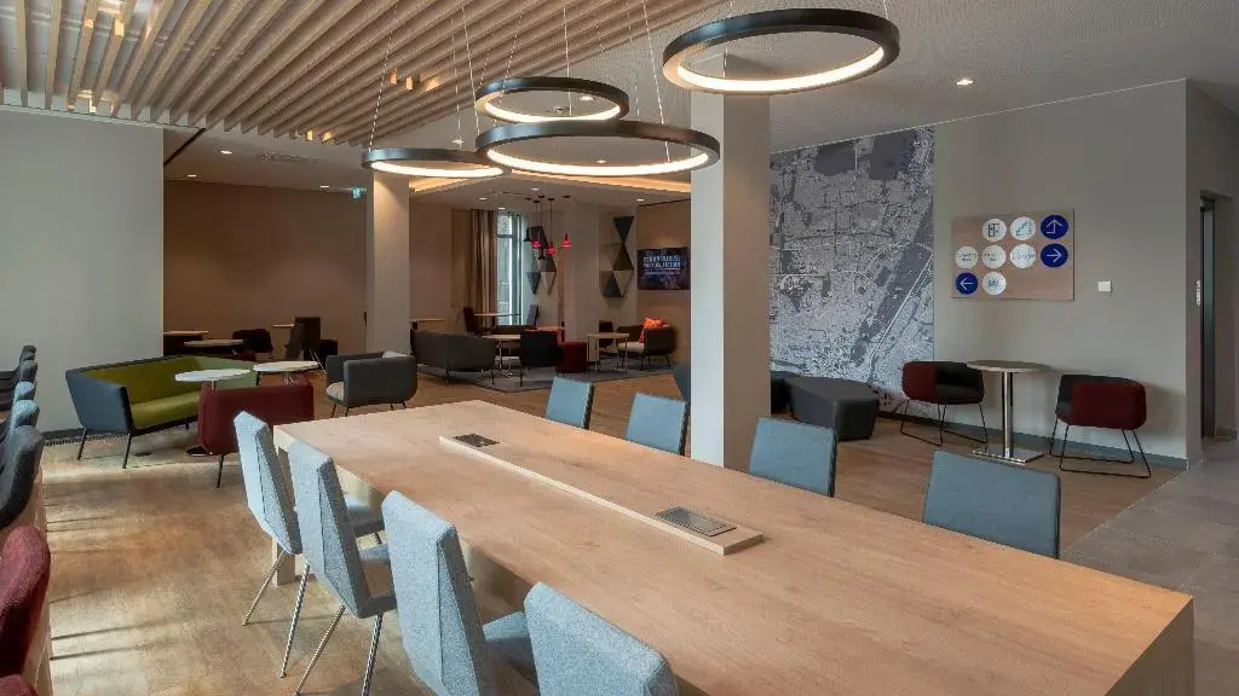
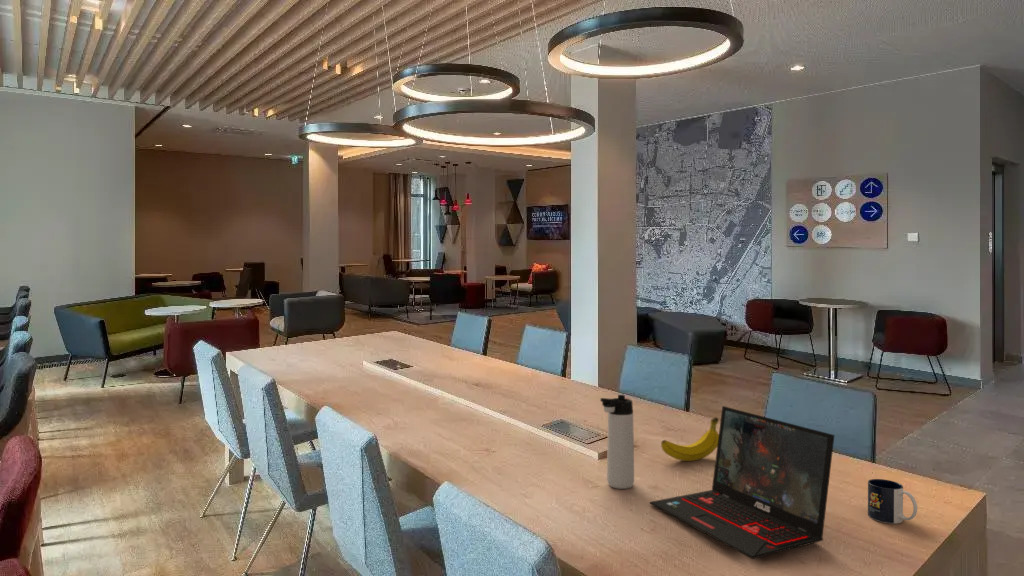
+ thermos bottle (616, 441)
+ fruit (690, 444)
+ laptop (735, 473)
+ mug (892, 502)
